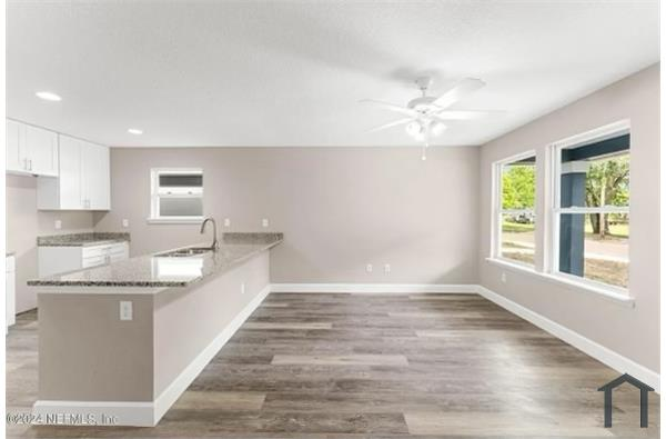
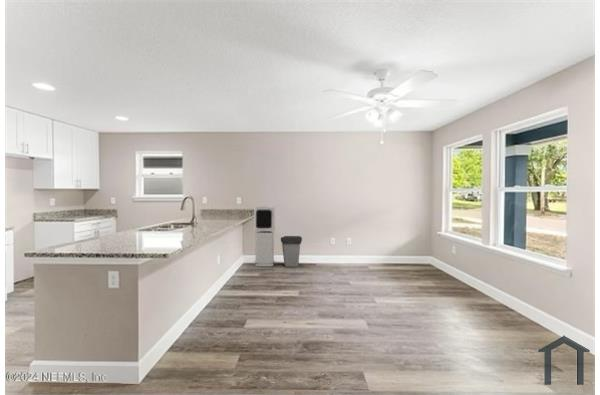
+ air purifier (265, 235)
+ trash can (291, 250)
